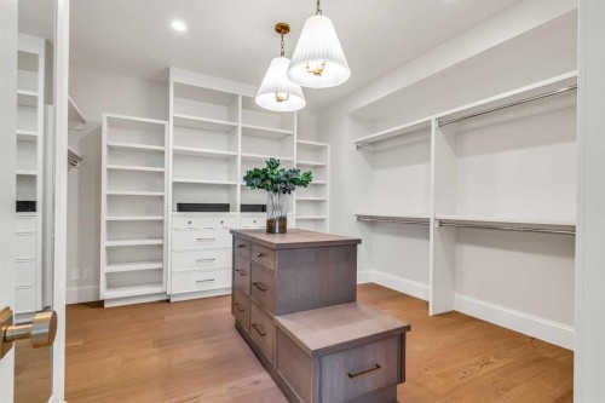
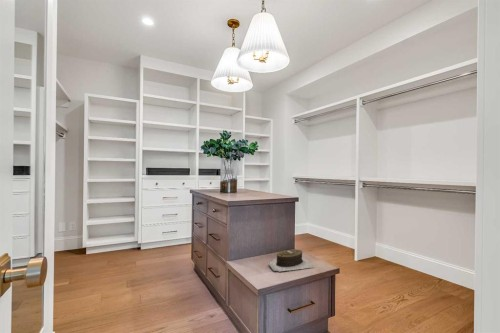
+ jewelry box (288, 257)
